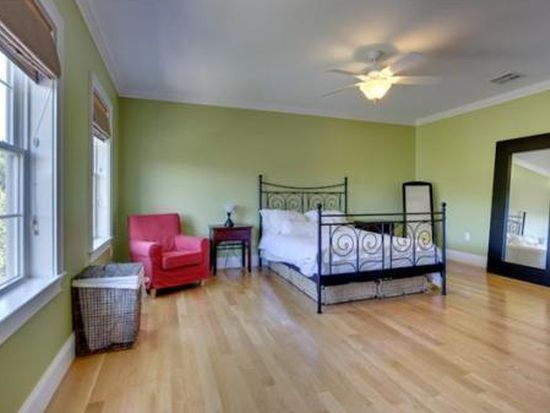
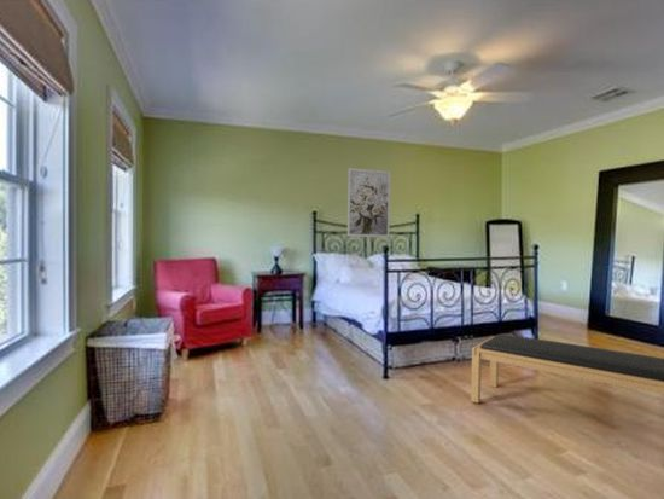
+ wall art (368, 203)
+ bench (577, 377)
